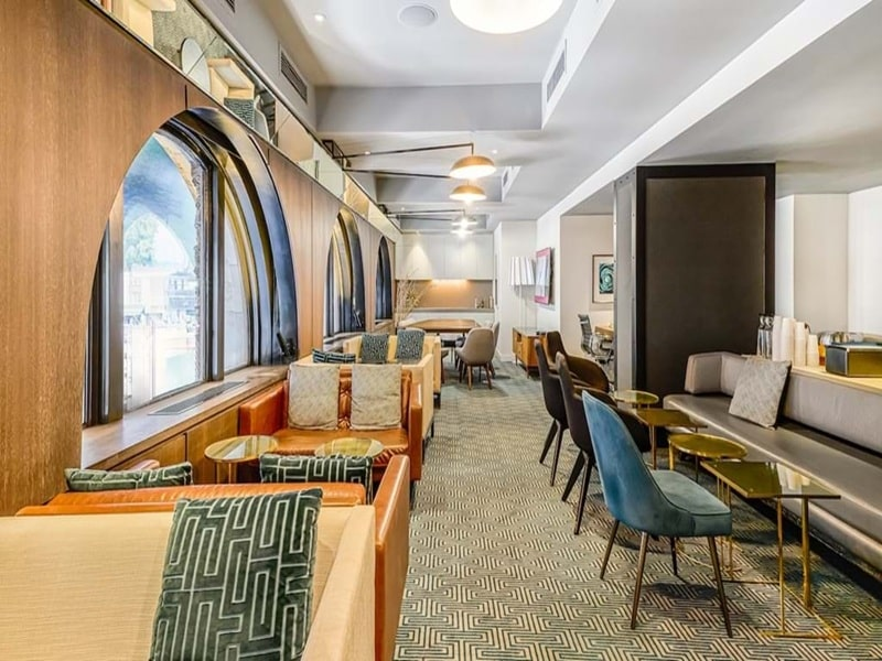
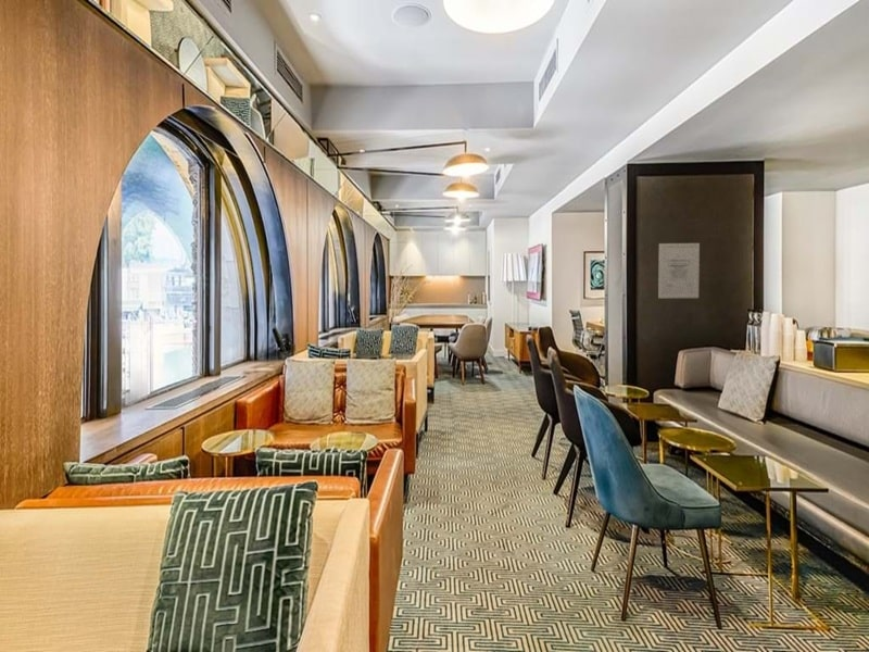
+ wall art (678, 271)
